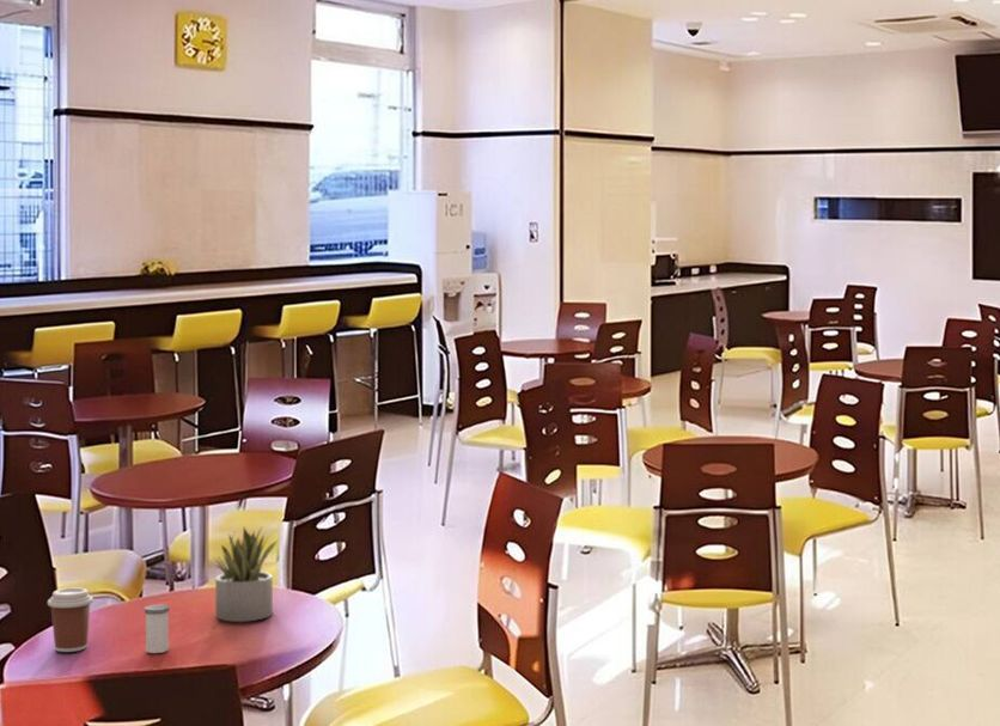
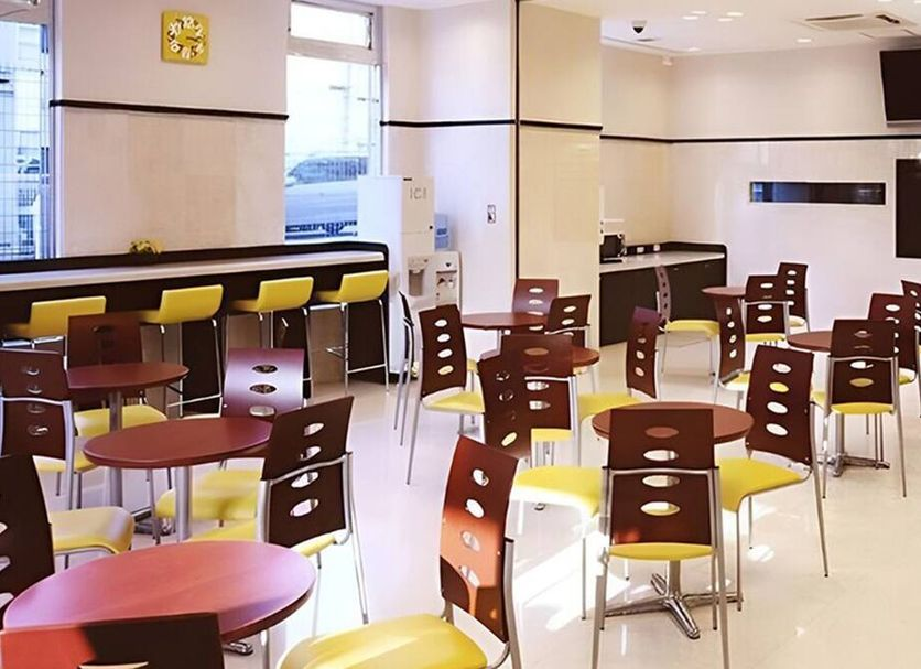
- salt shaker (157, 628)
- coffee cup (71, 618)
- succulent plant (244, 569)
